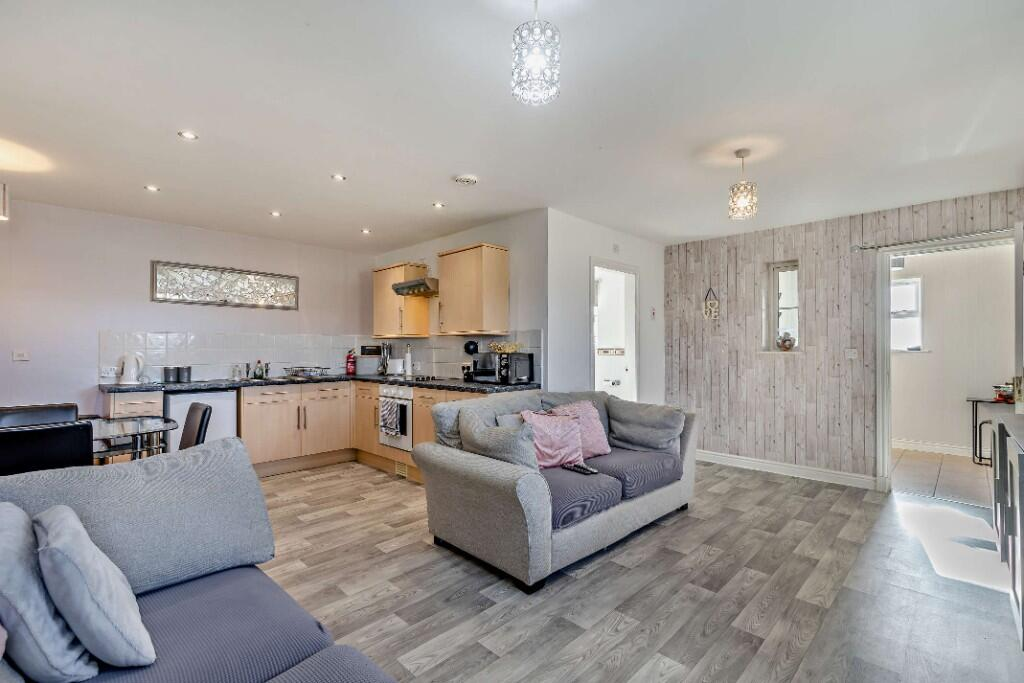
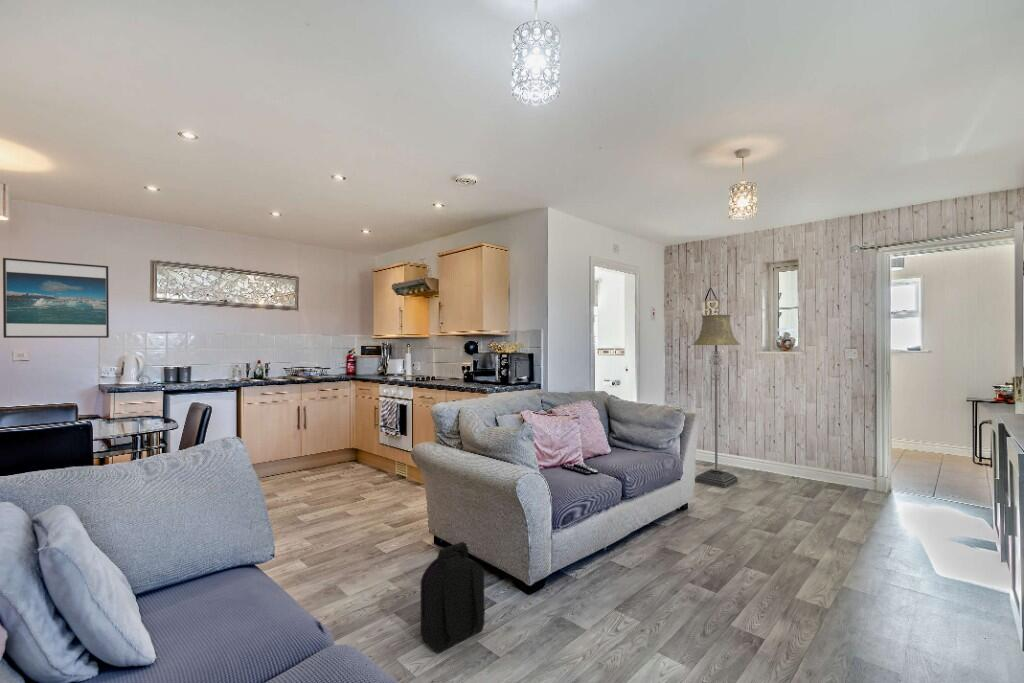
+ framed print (58, 300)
+ backpack (454, 591)
+ floor lamp (716, 398)
